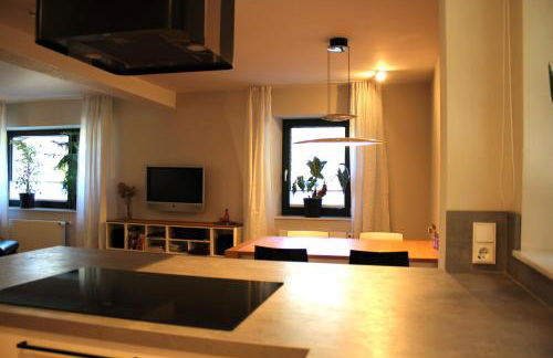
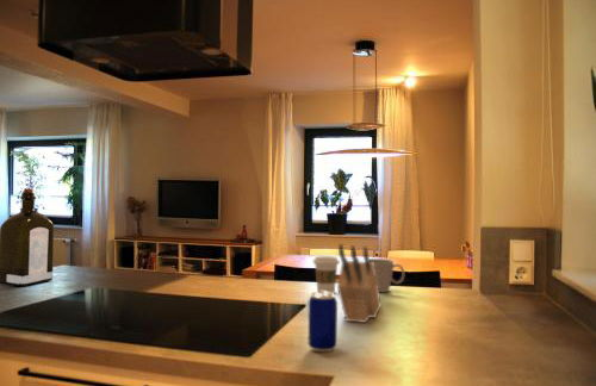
+ mug (384, 275)
+ coffee cup (325, 274)
+ liquor (27, 235)
+ beer can (322, 319)
+ knife block (359, 279)
